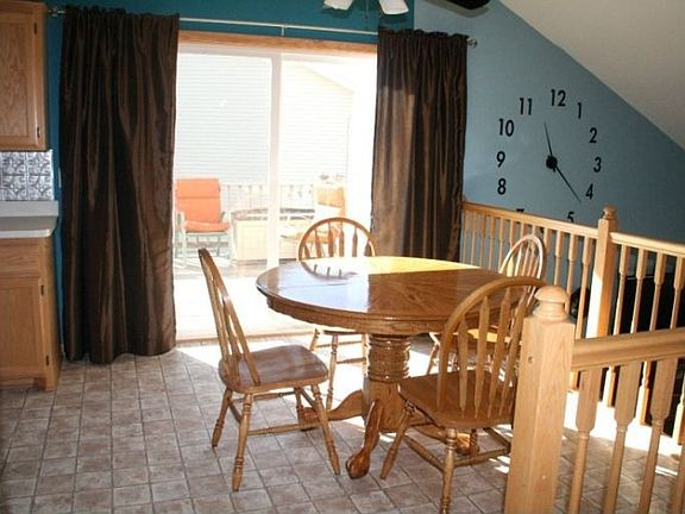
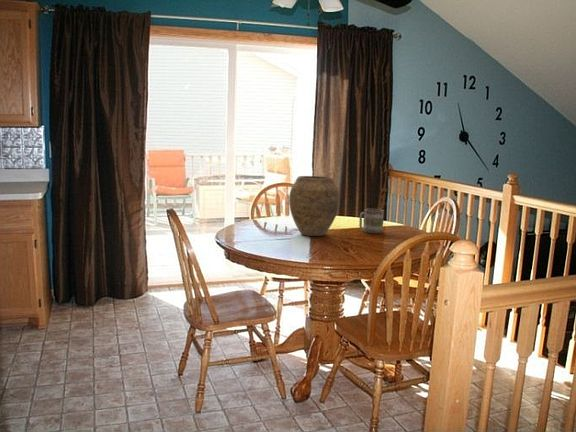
+ vase (313, 205)
+ mug (370, 221)
